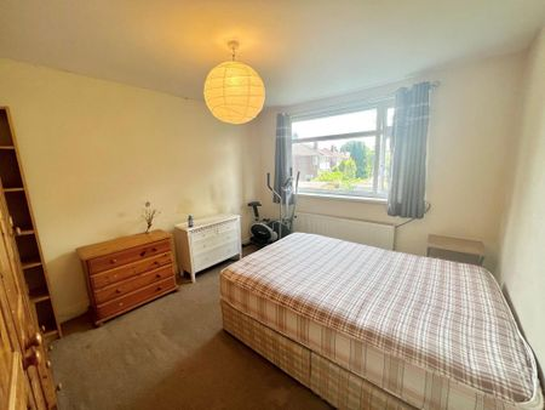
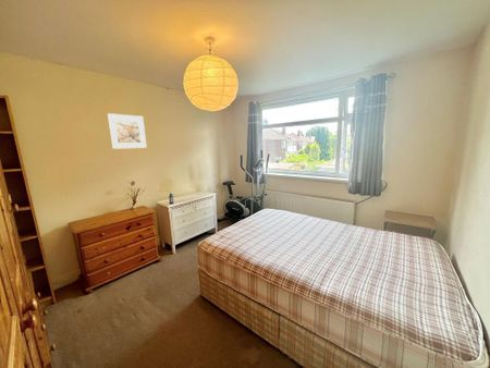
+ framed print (127, 132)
